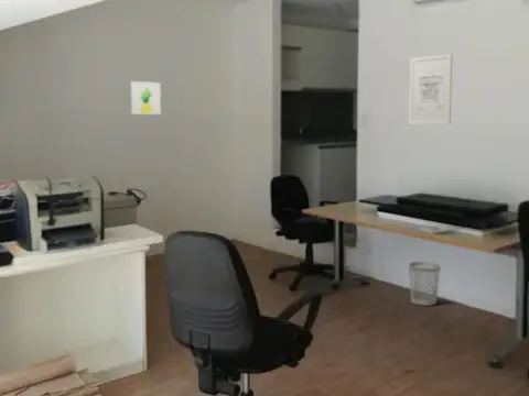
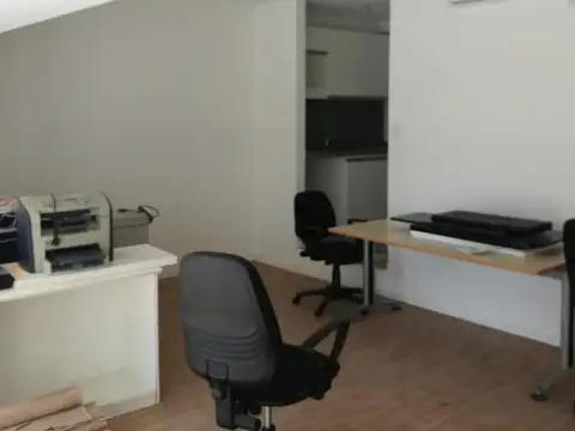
- wall art (430, 90)
- wall art (145, 98)
- wastebasket (423, 283)
